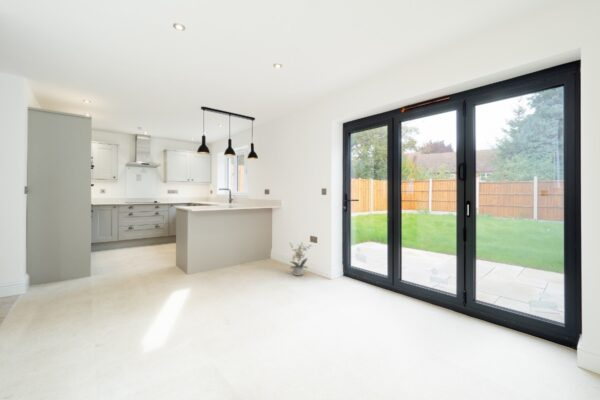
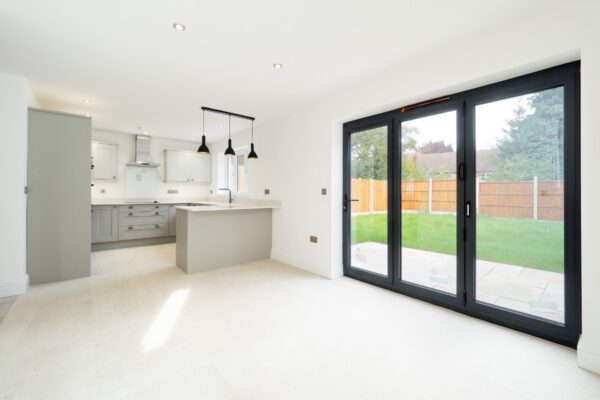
- potted plant (298, 258)
